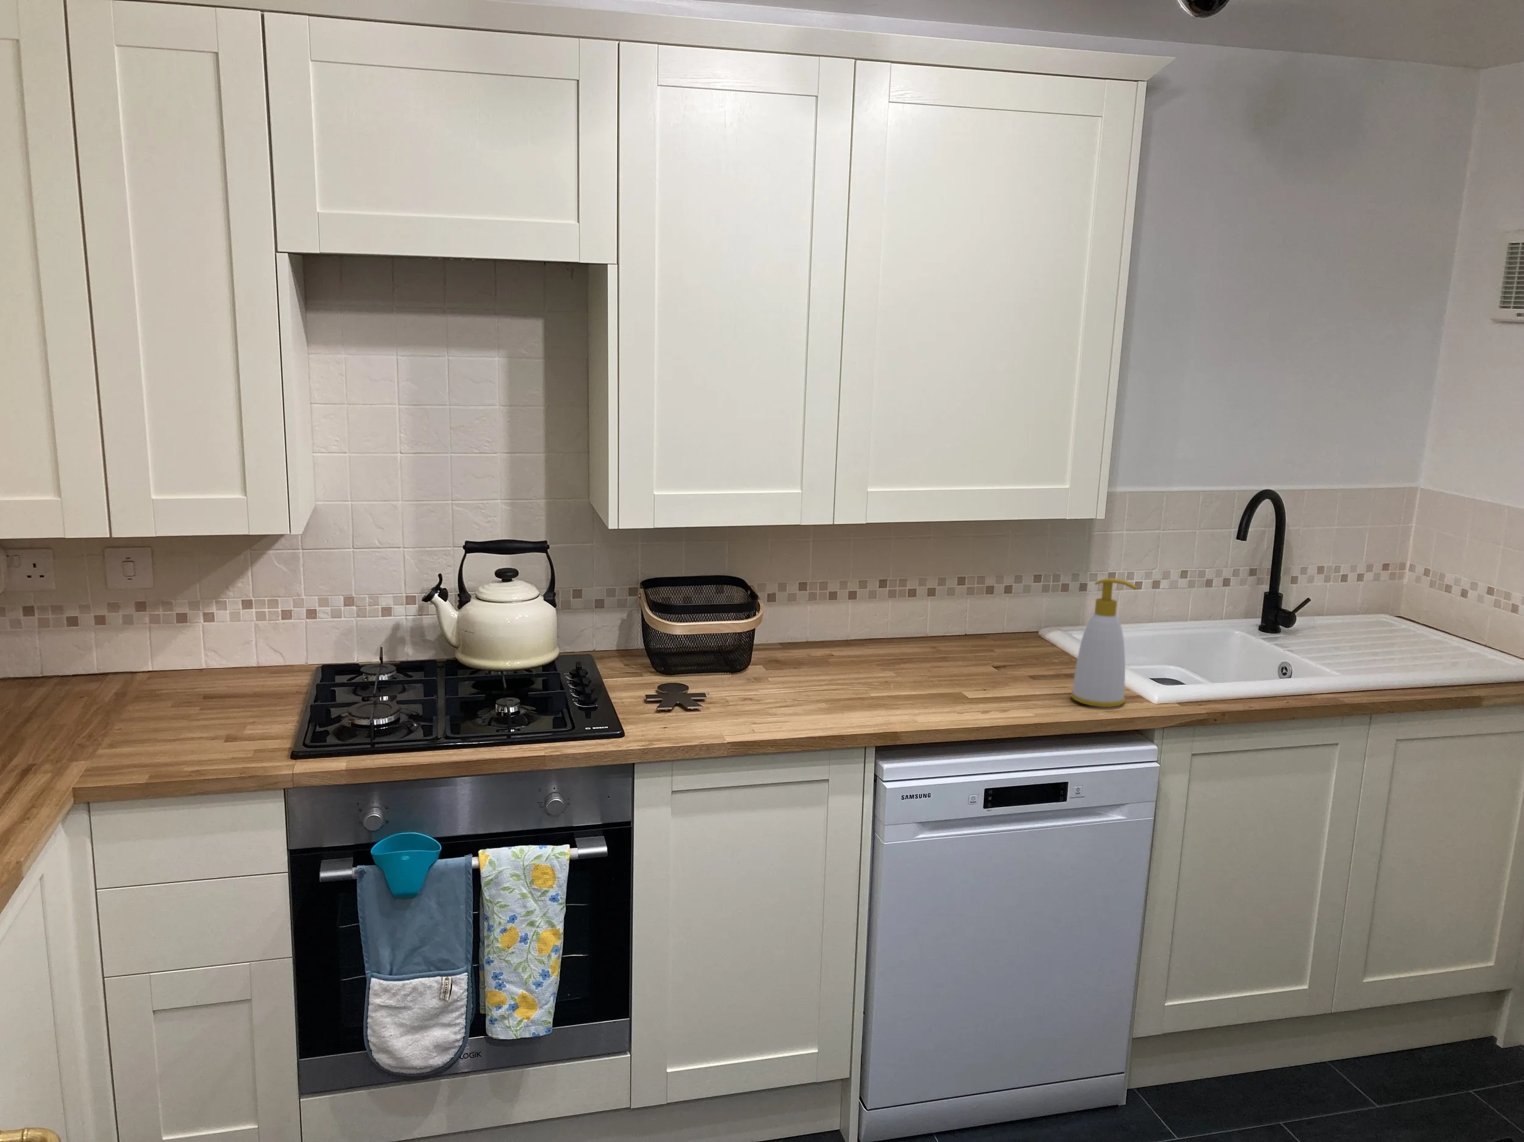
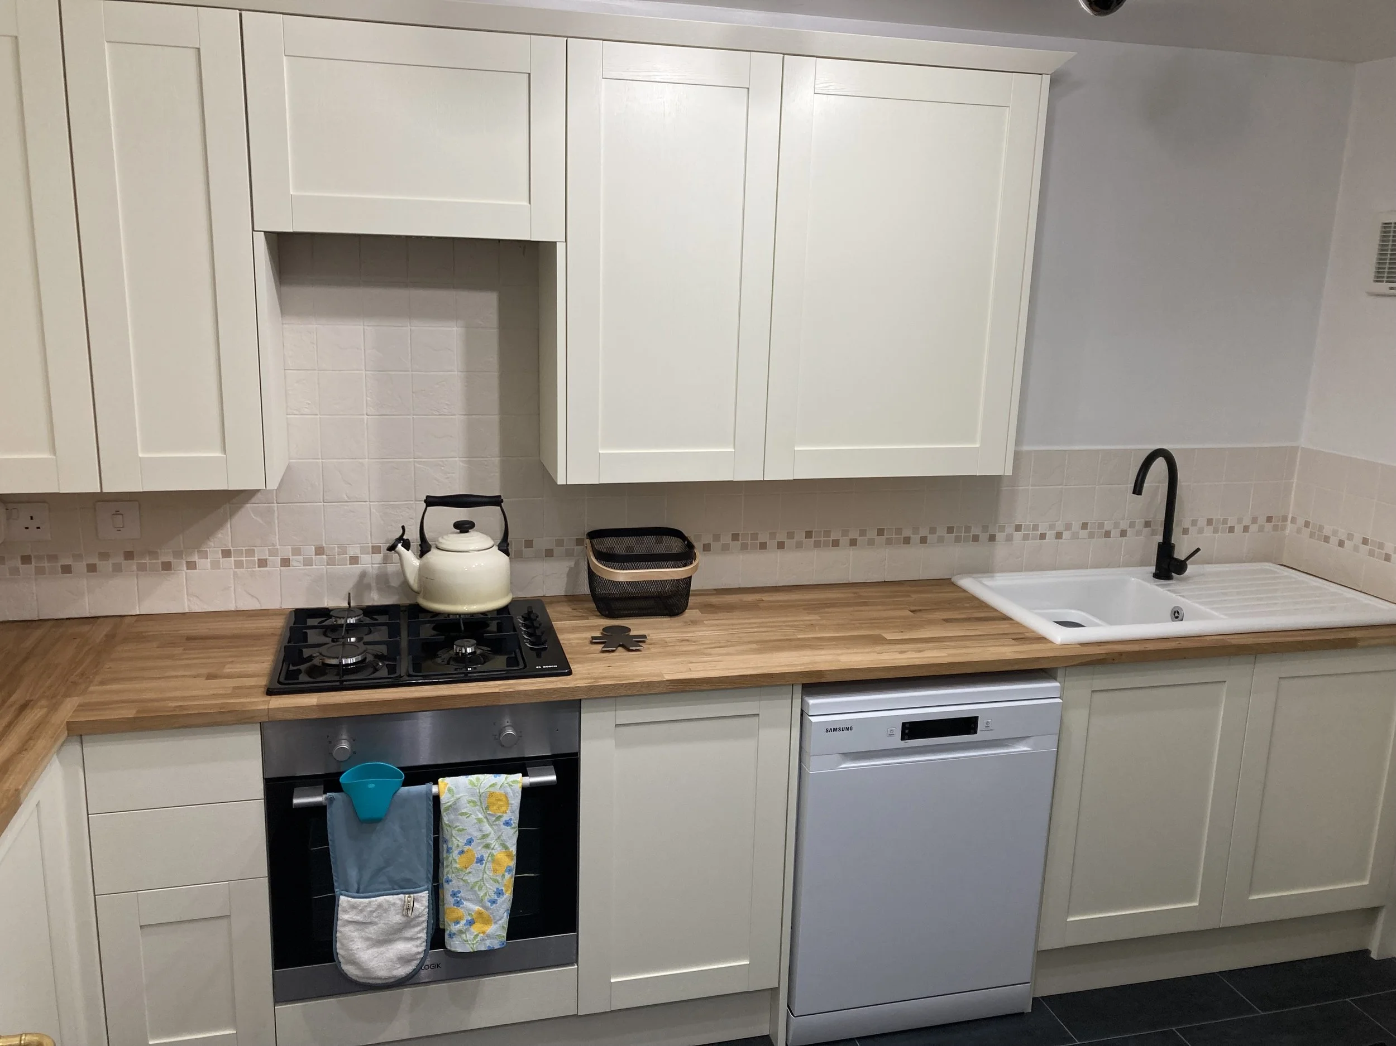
- soap bottle (1103, 641)
